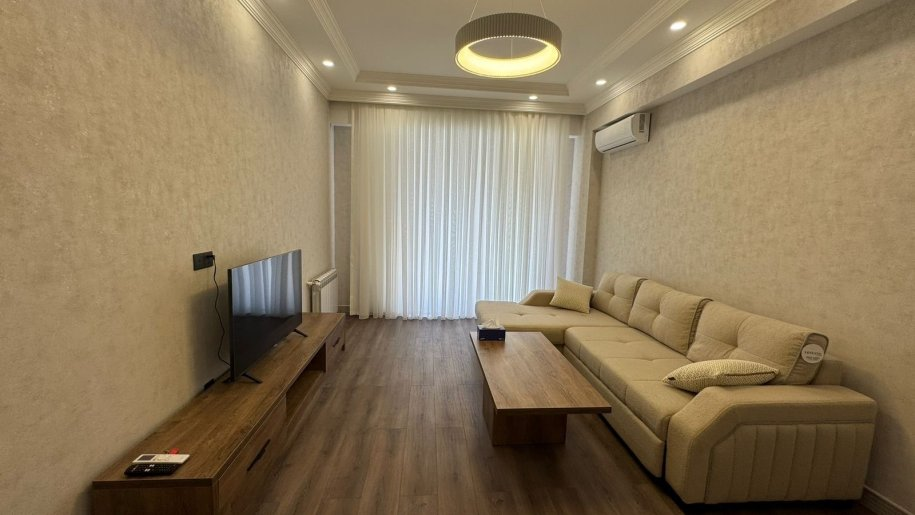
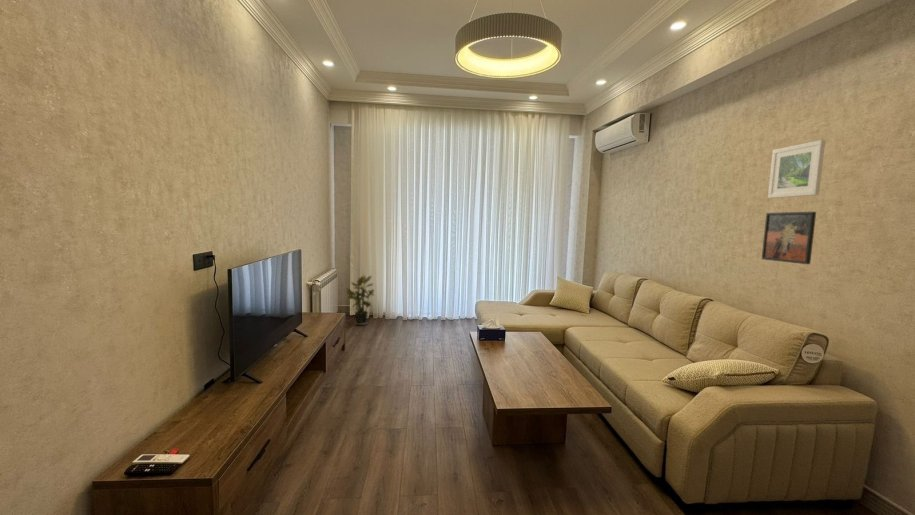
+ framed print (794, 171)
+ potted plant (360, 299)
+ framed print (787, 237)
